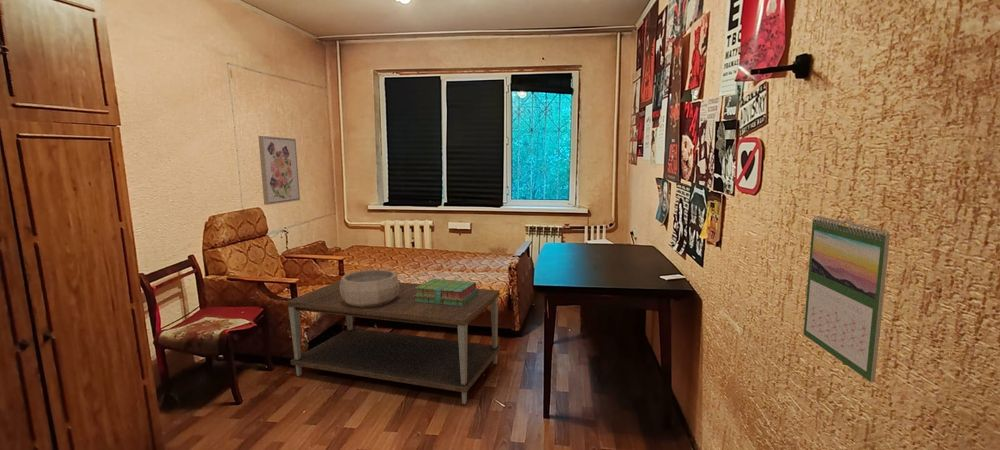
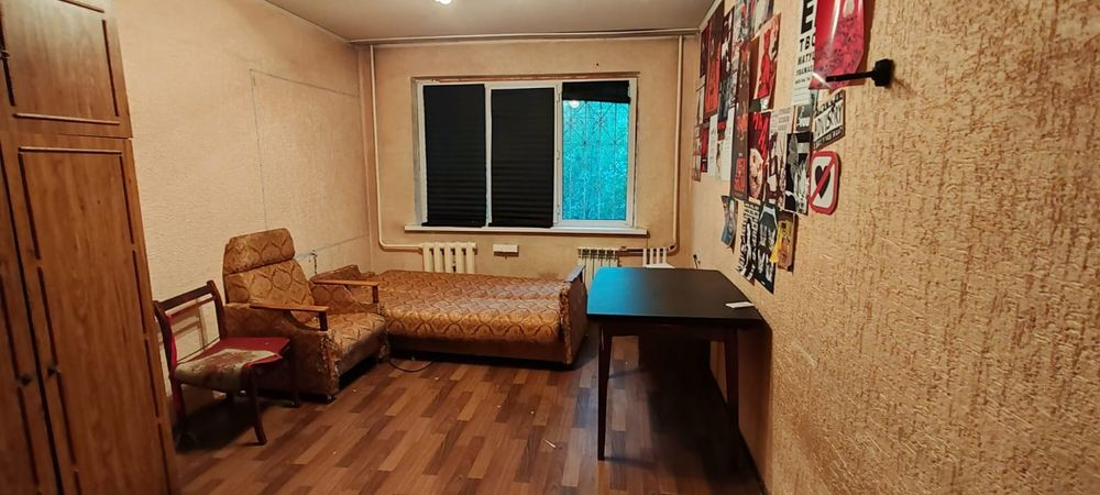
- coffee table (397, 333)
- calendar (840, 289)
- stack of books (446, 291)
- decorative bowl (370, 288)
- wall art (280, 170)
